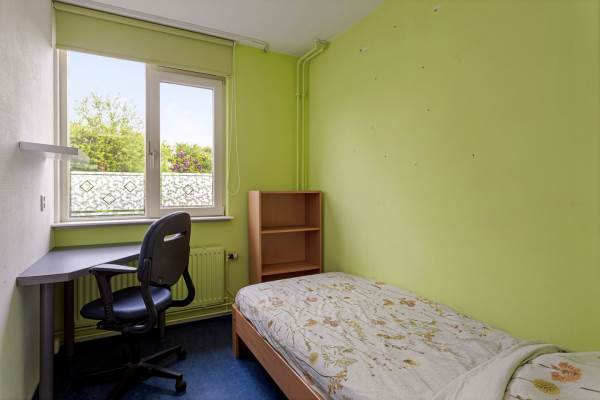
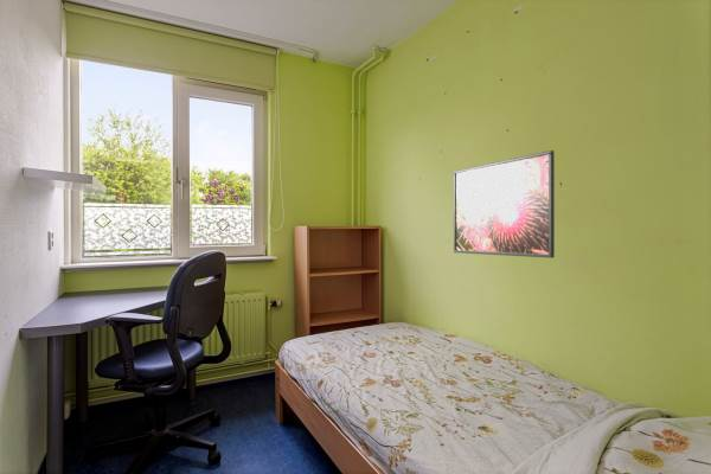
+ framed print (497, 209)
